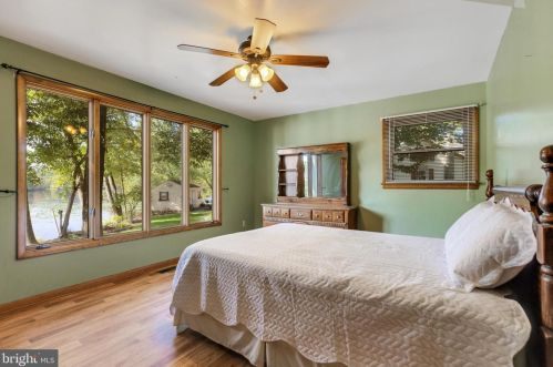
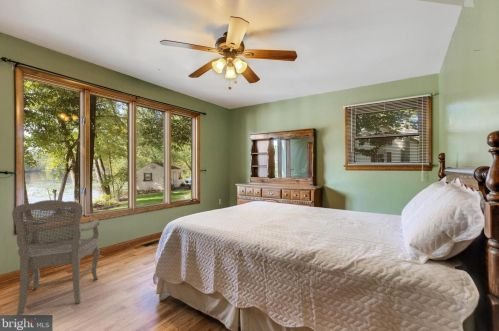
+ chair (59, 245)
